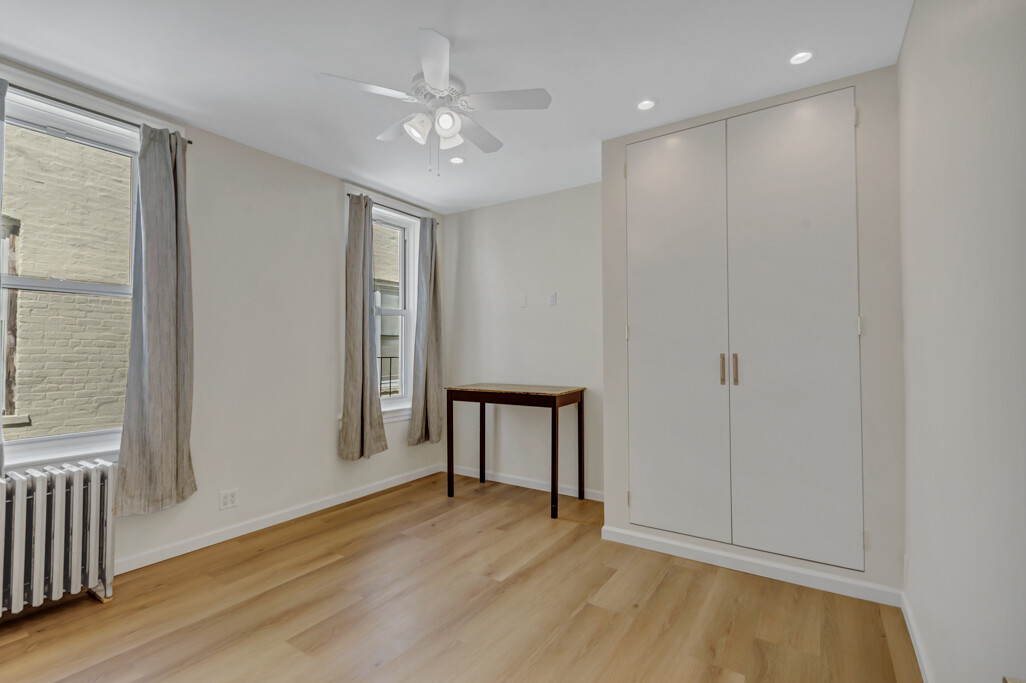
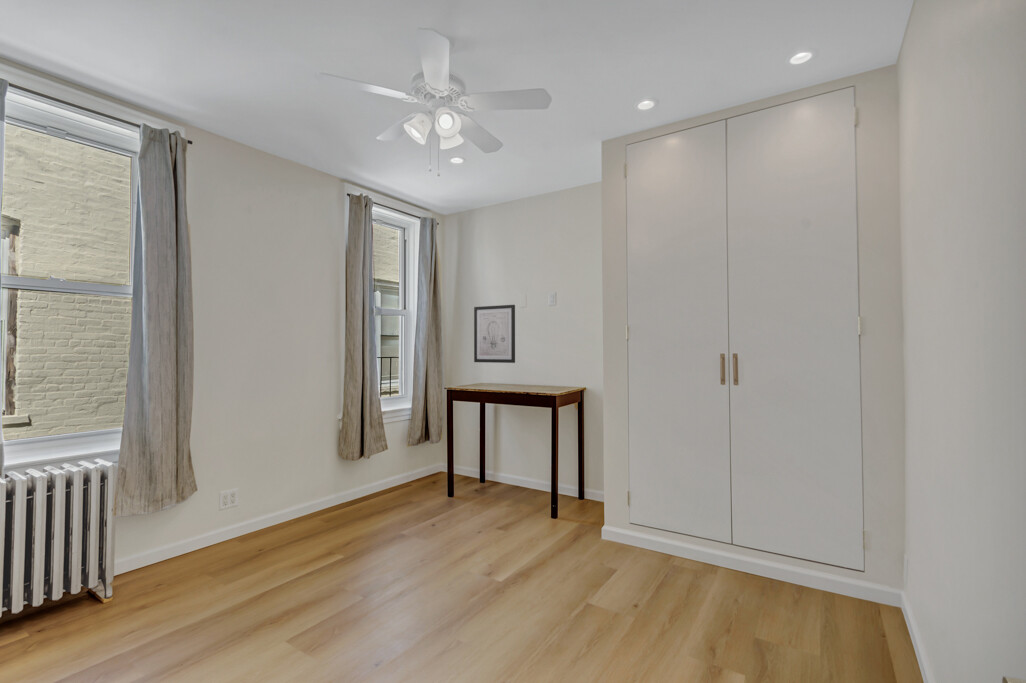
+ wall art (494, 334)
